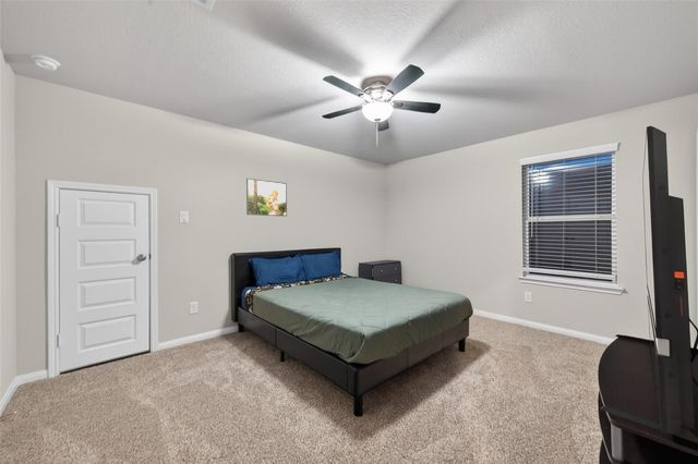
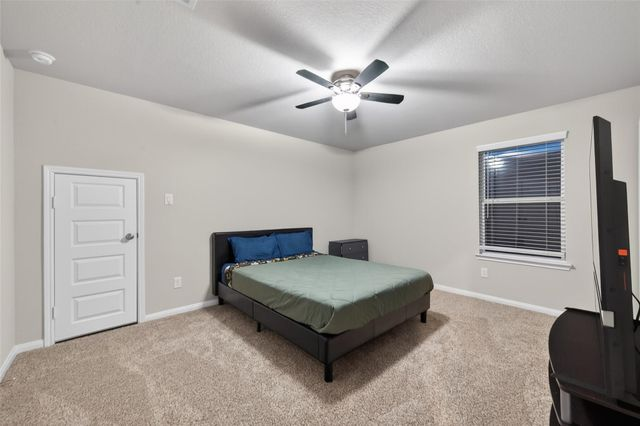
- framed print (267, 197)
